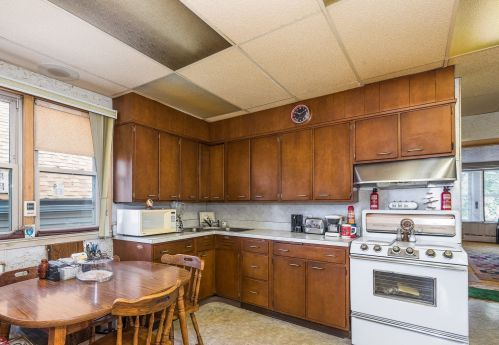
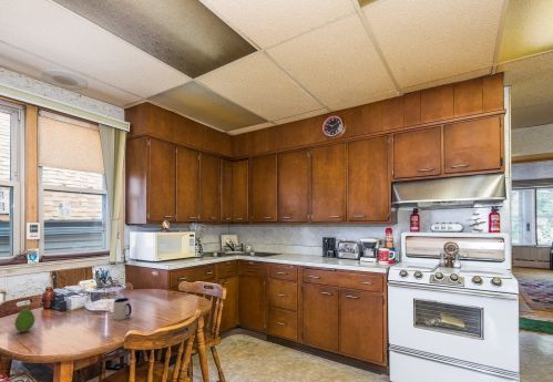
+ mug (123, 309)
+ fruit (24, 319)
